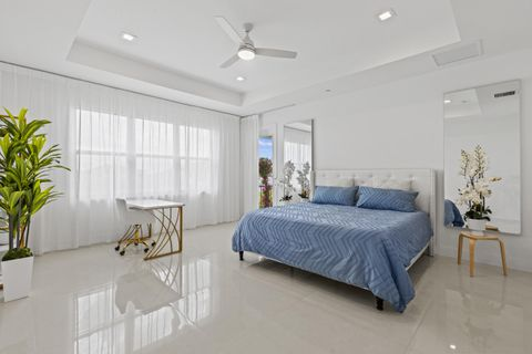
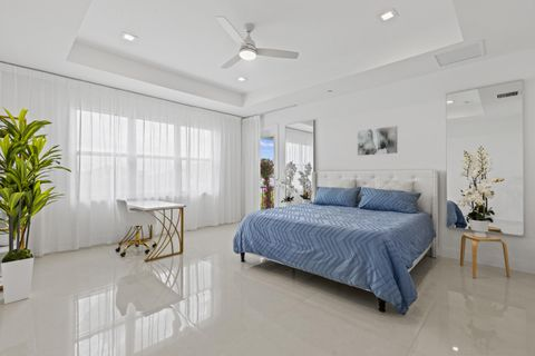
+ wall art (376, 141)
